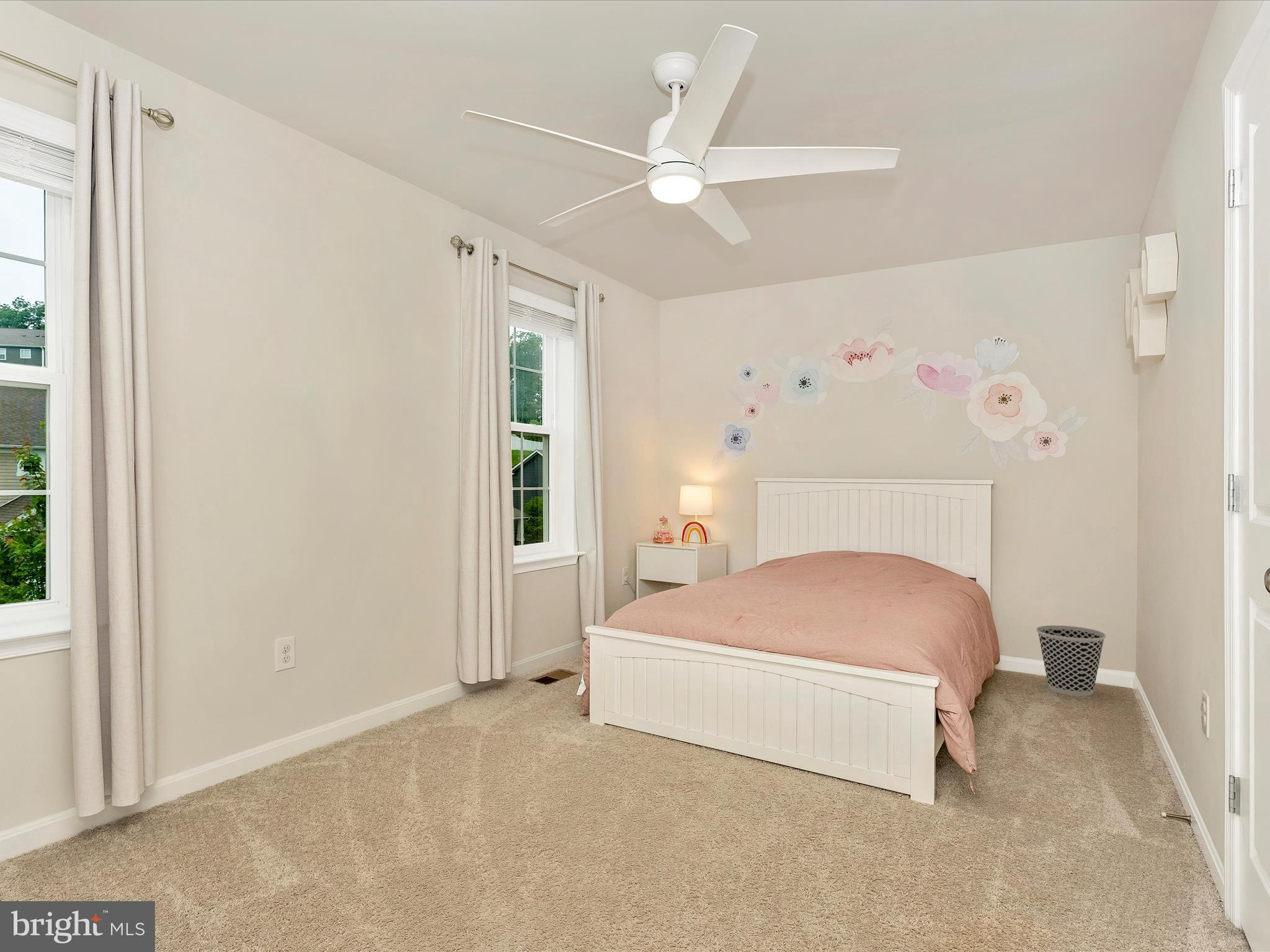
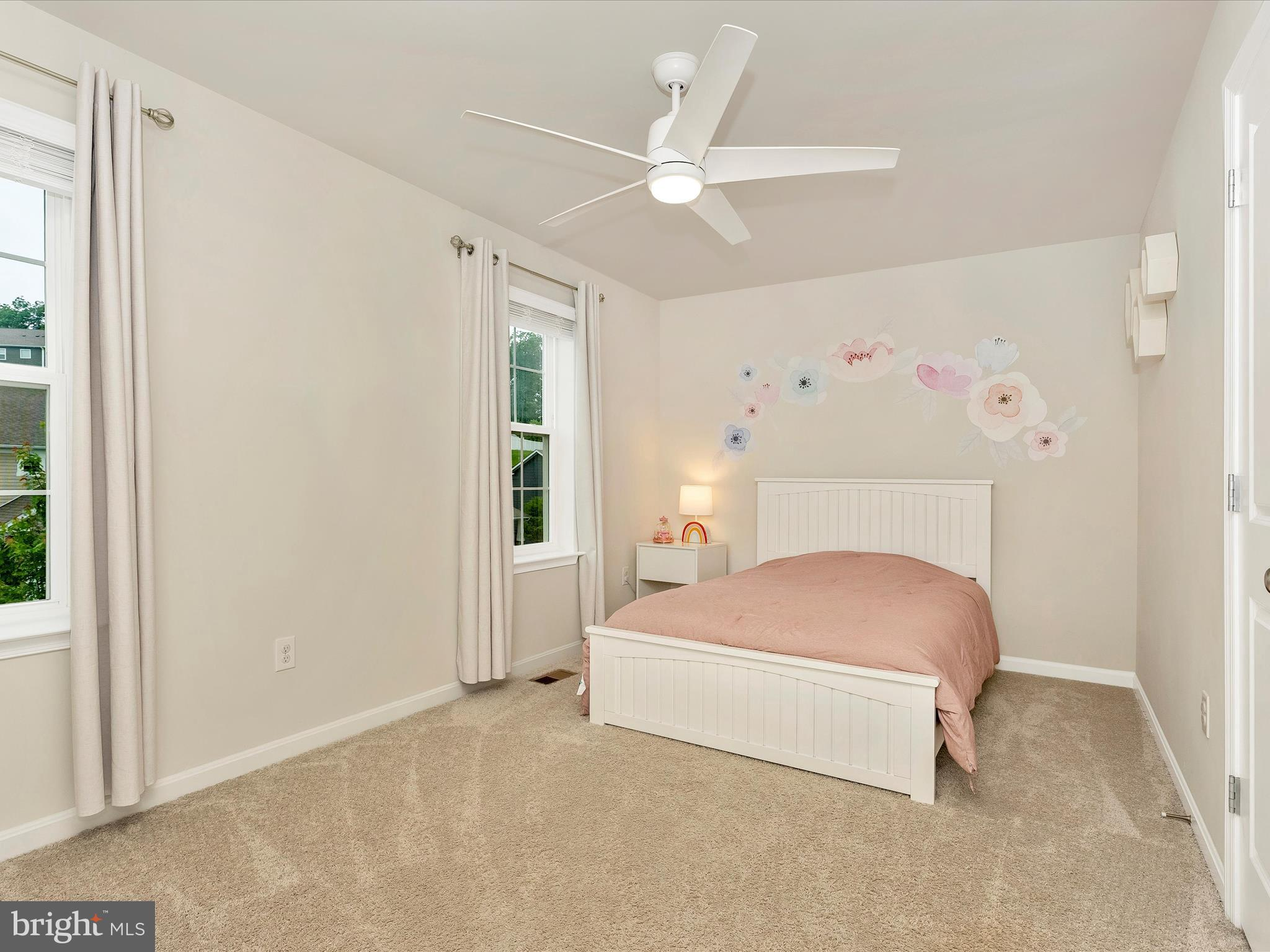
- wastebasket (1070, 661)
